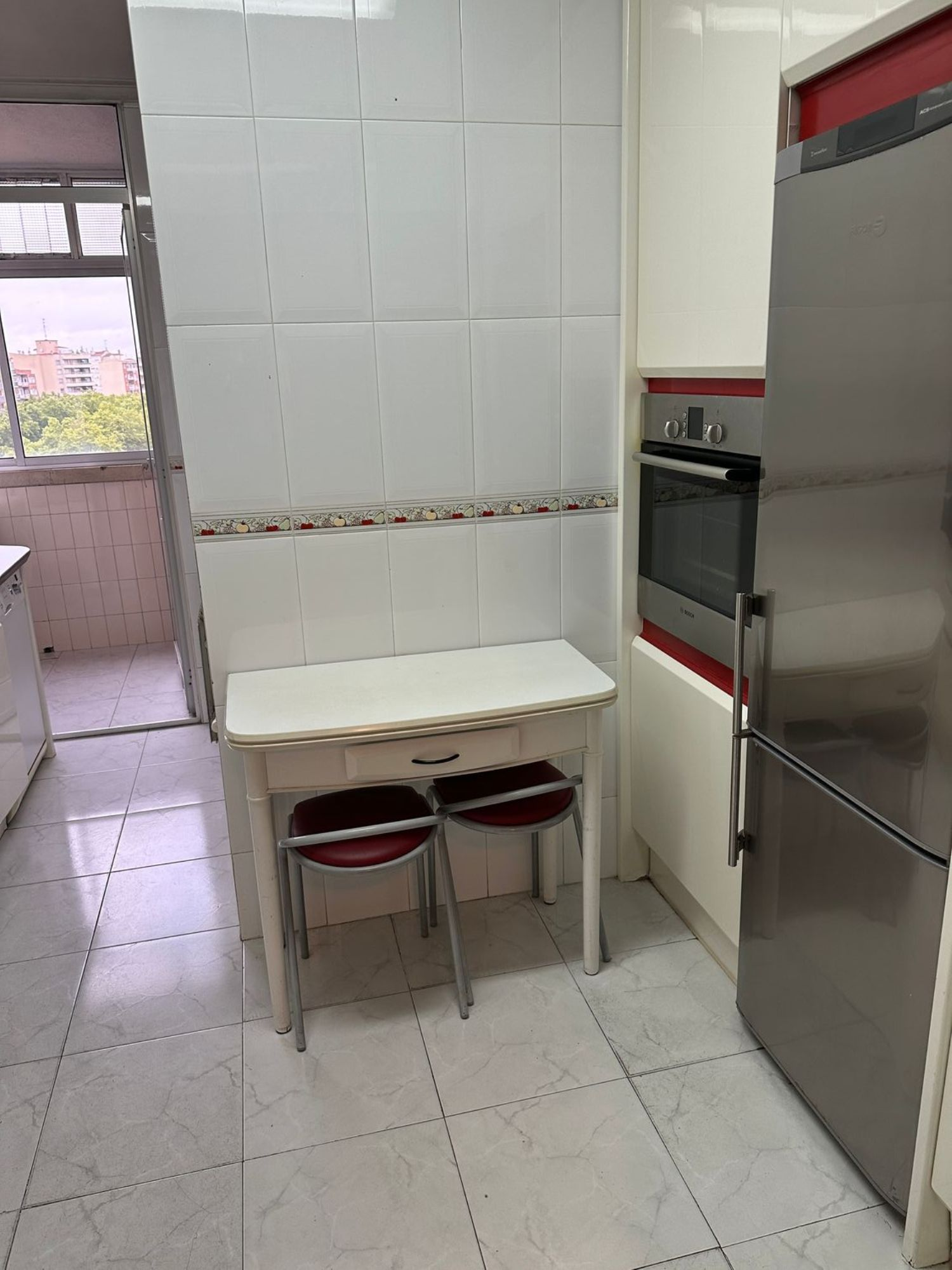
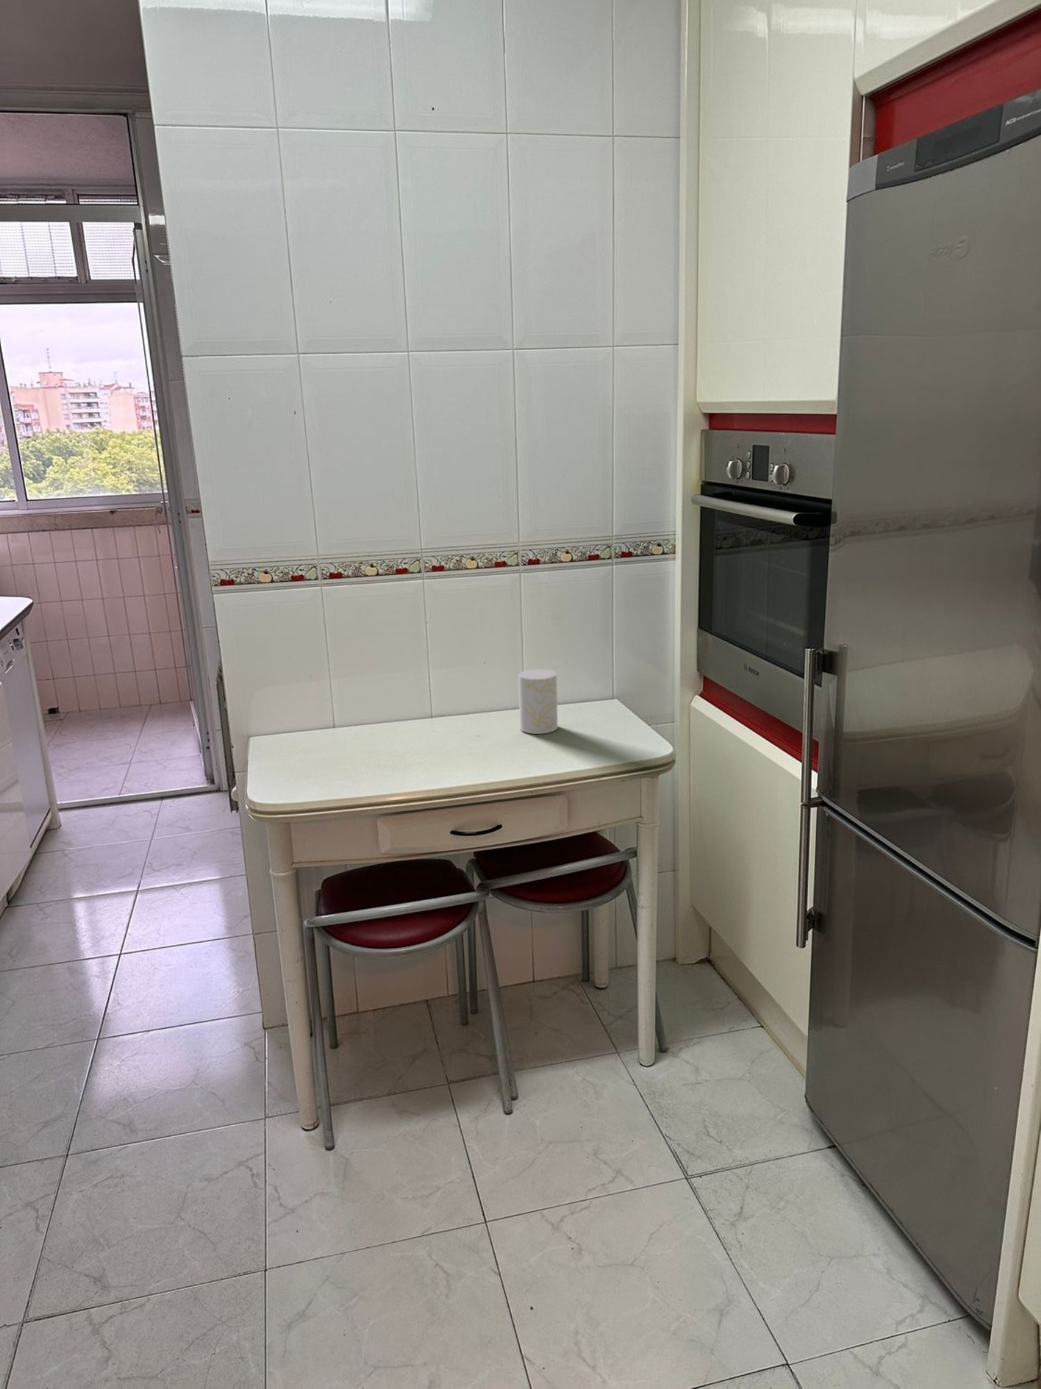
+ cup (538, 701)
